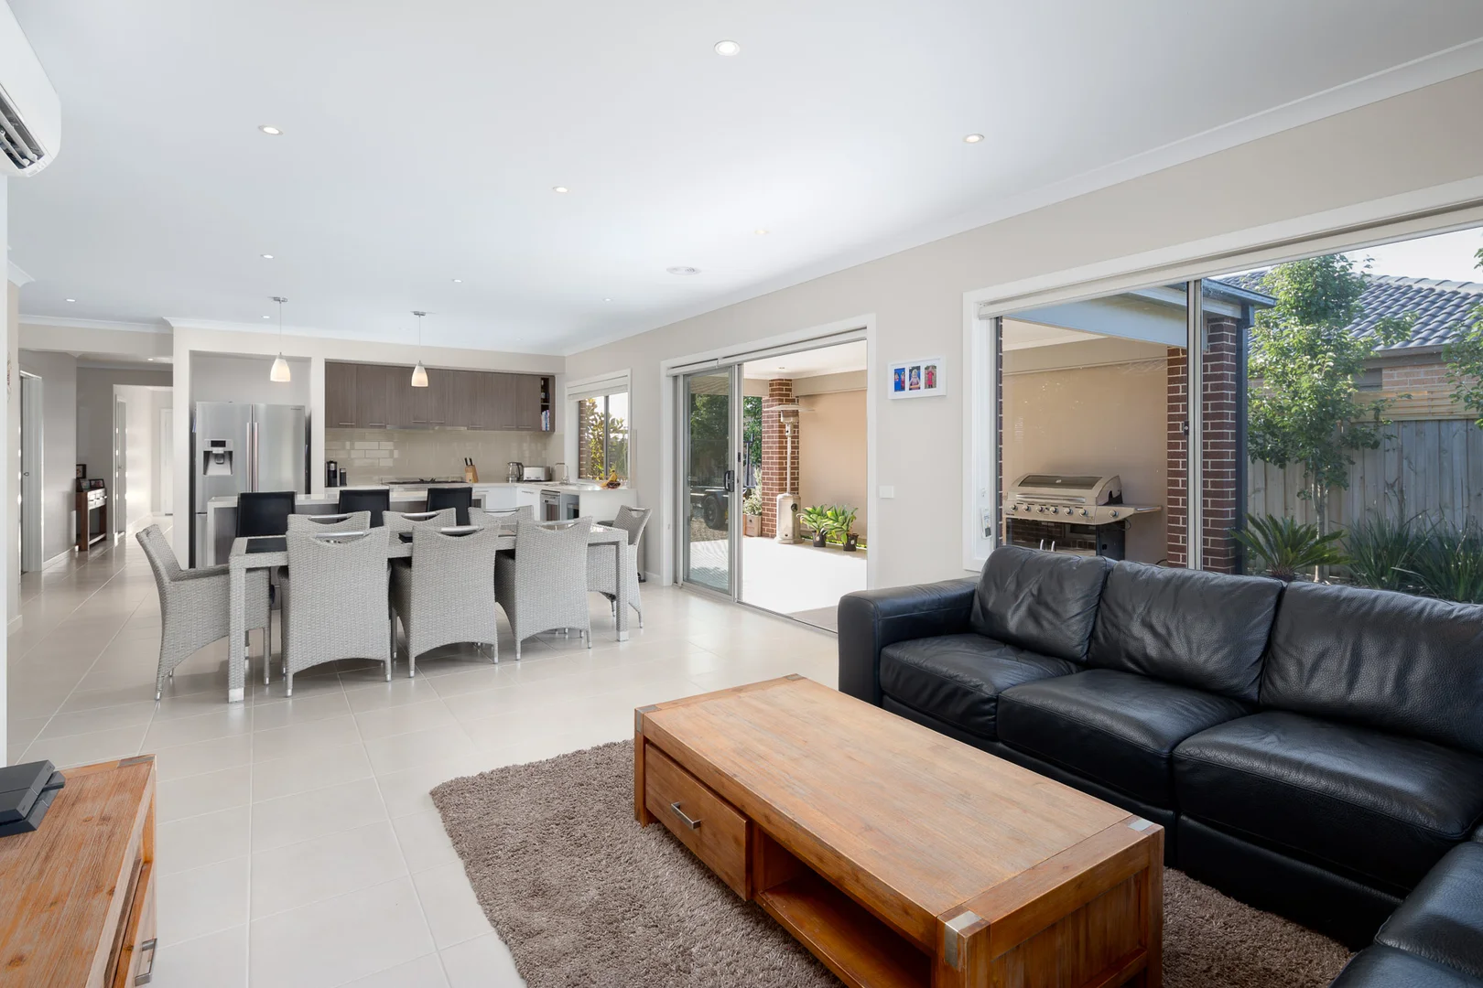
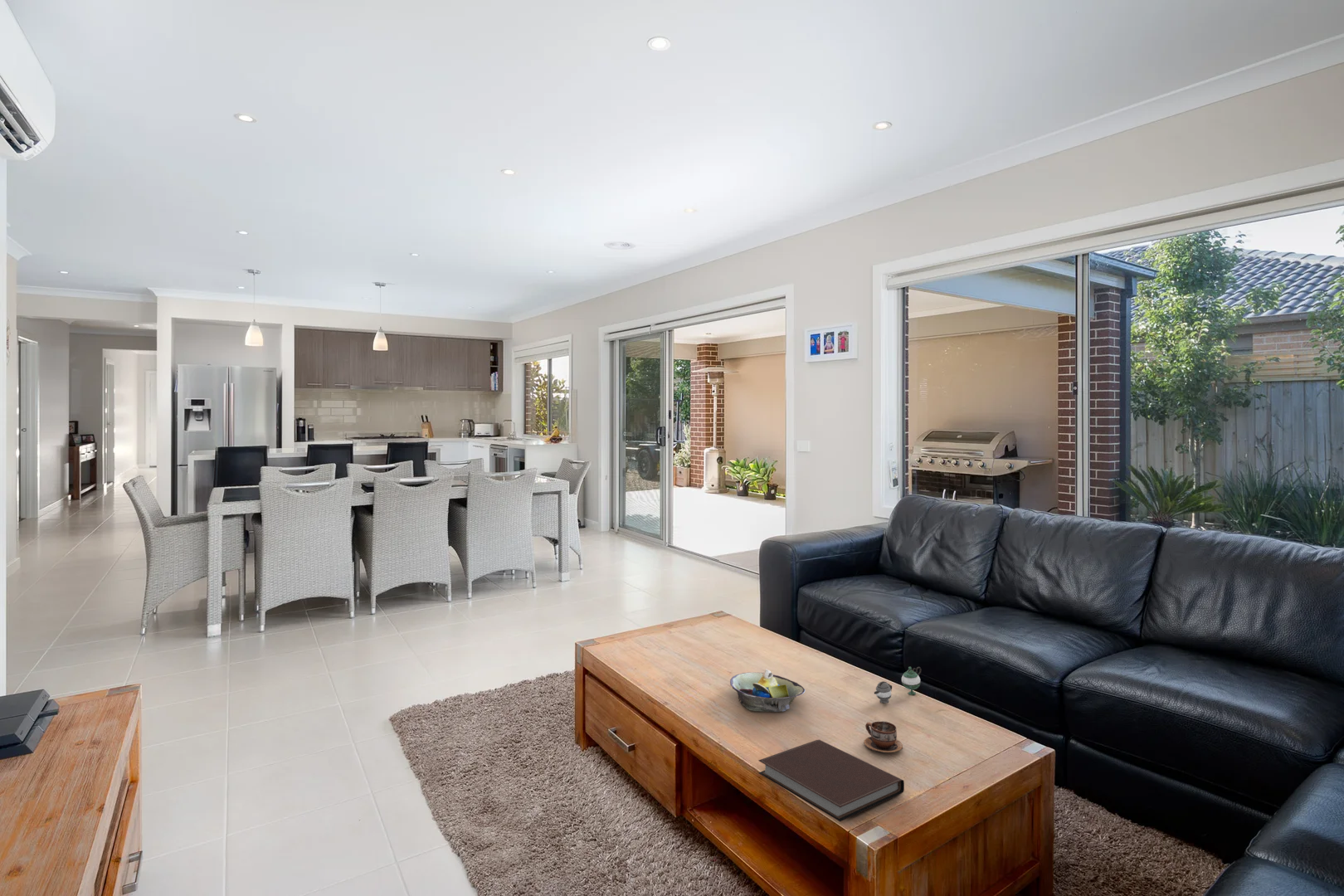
+ notebook (829, 776)
+ cup (882, 735)
+ decorative bowl (772, 687)
+ teapot (902, 683)
